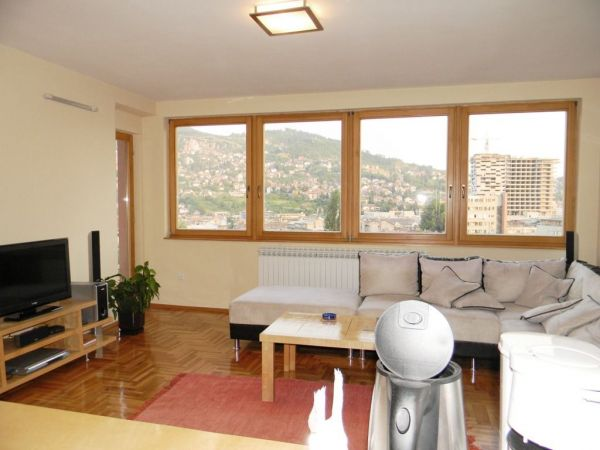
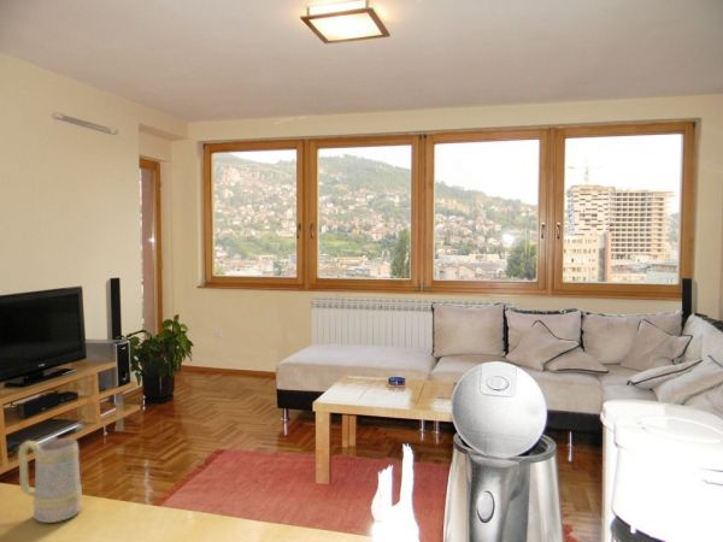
+ mug (48, 477)
